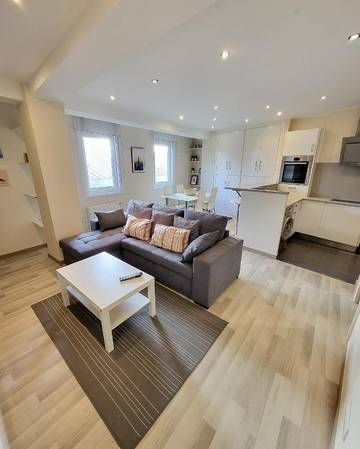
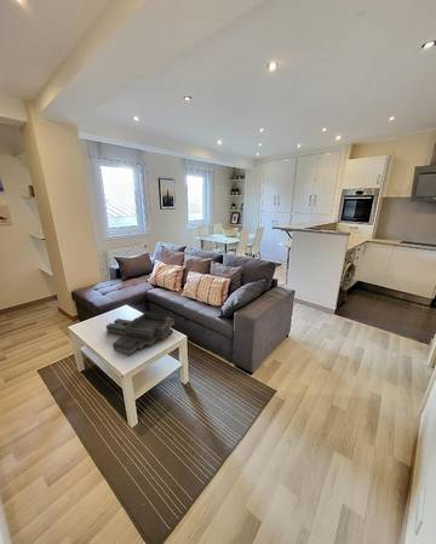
+ decorative tray (136, 326)
